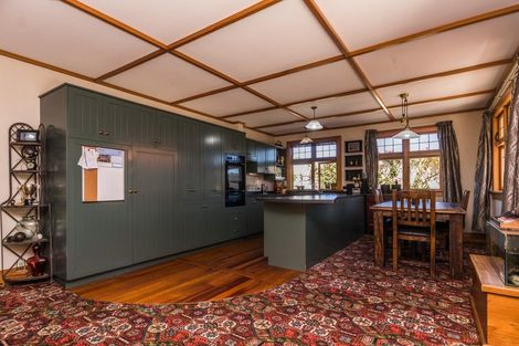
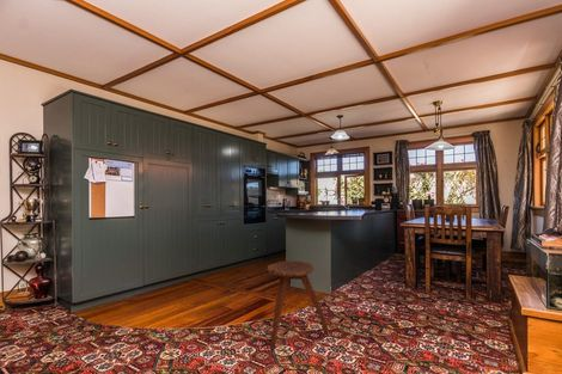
+ stool (285, 294)
